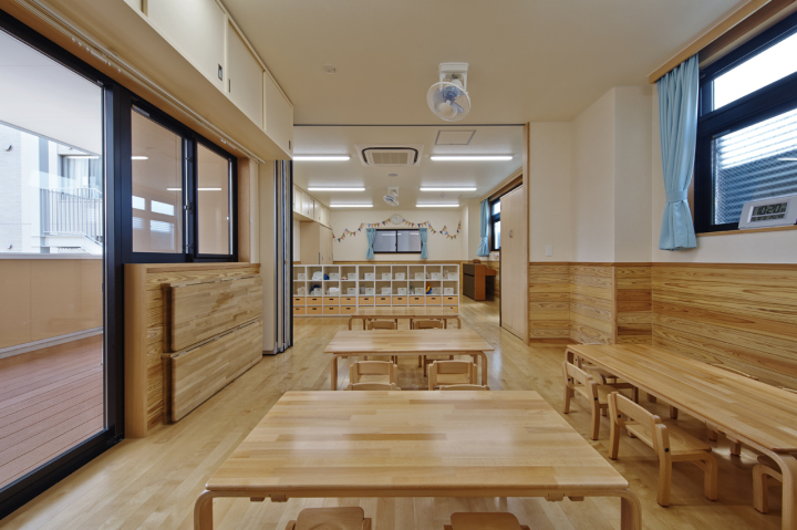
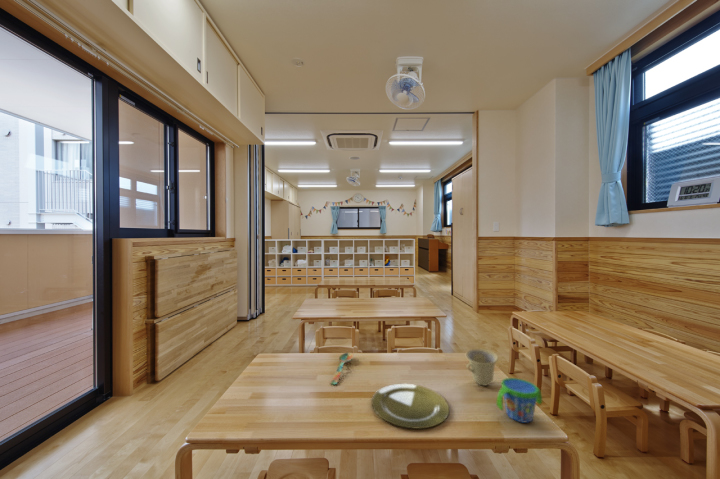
+ snack cup (519, 401)
+ spoon (341, 366)
+ plate (409, 403)
+ cup (481, 368)
